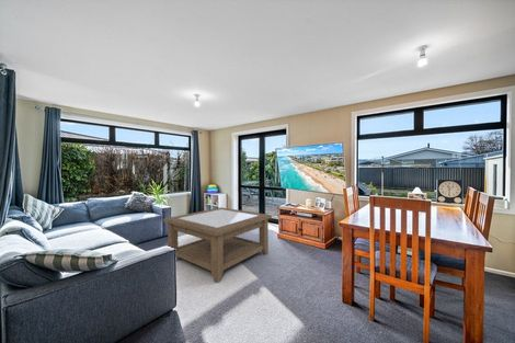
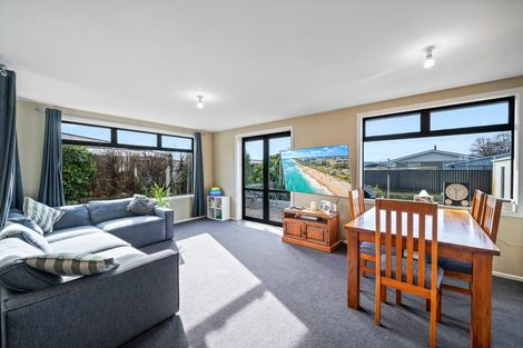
- coffee table (219, 236)
